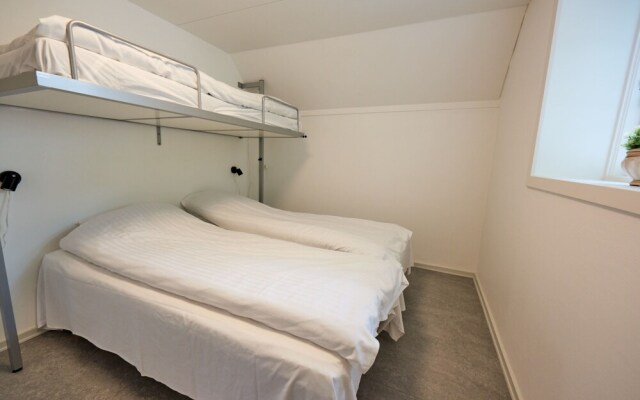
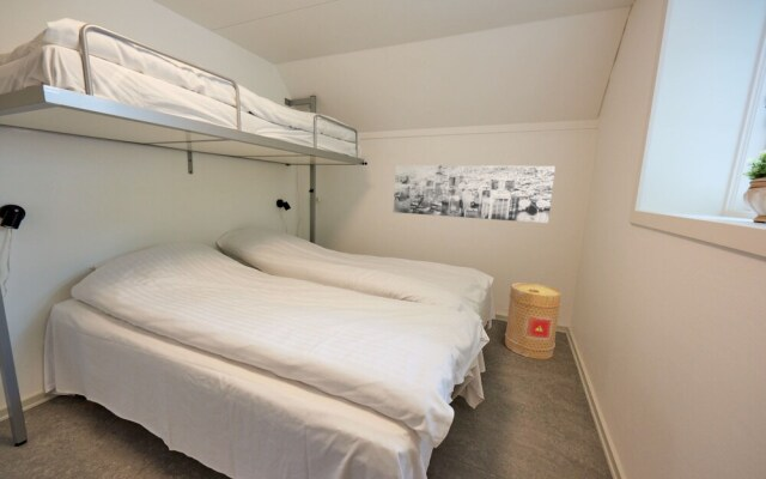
+ wall art (466, 192)
+ basket (531, 319)
